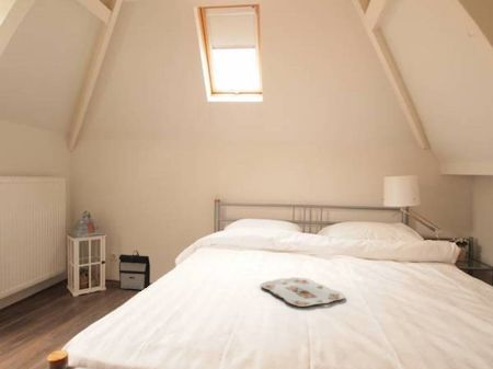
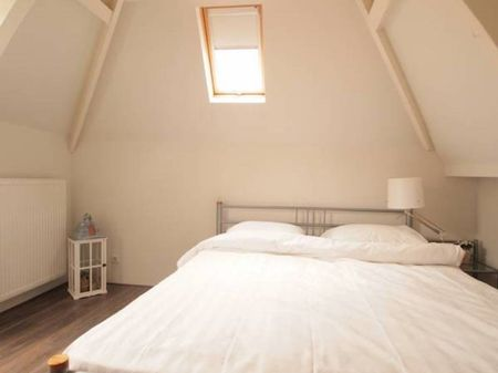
- backpack (135, 269)
- serving tray (300, 290)
